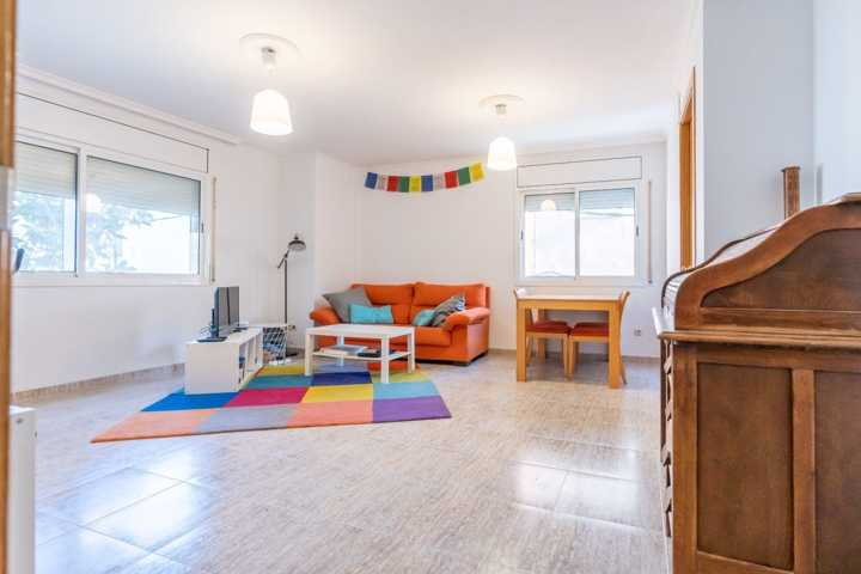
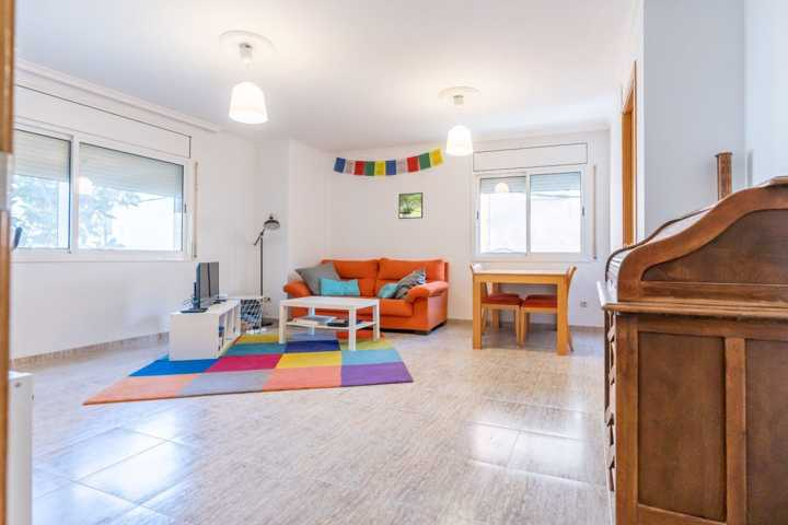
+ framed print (410, 206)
